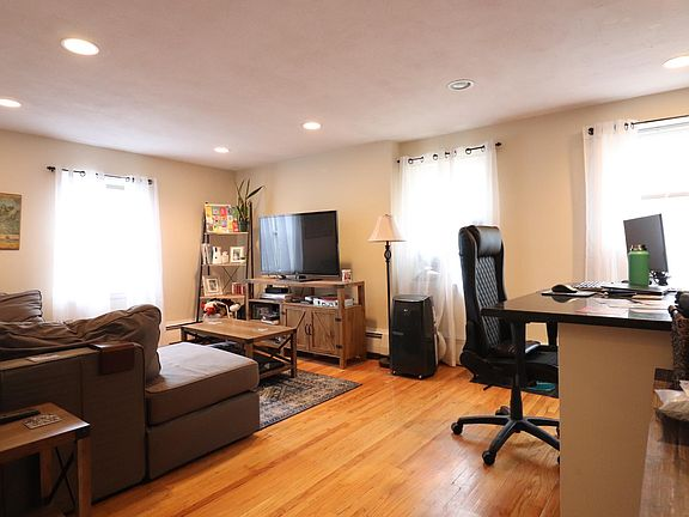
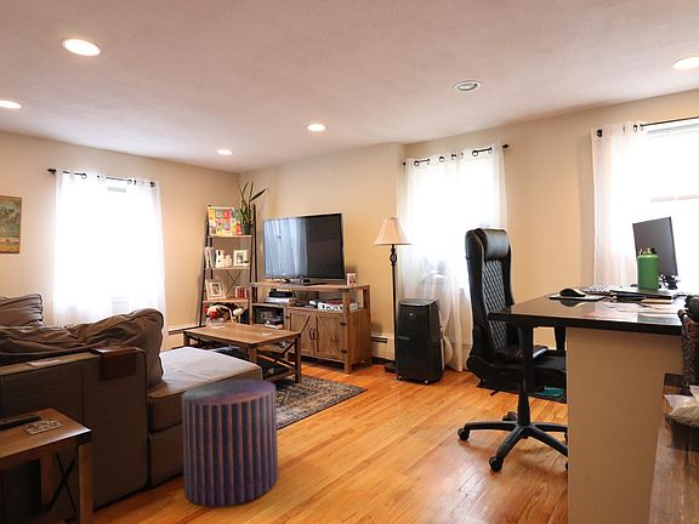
+ pouf (231, 435)
